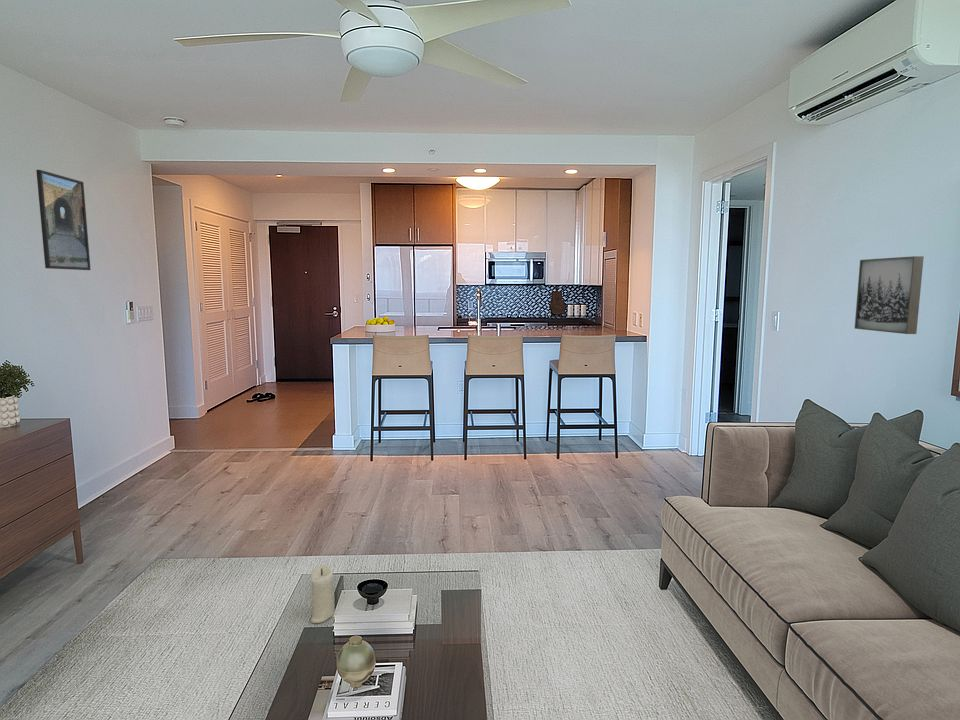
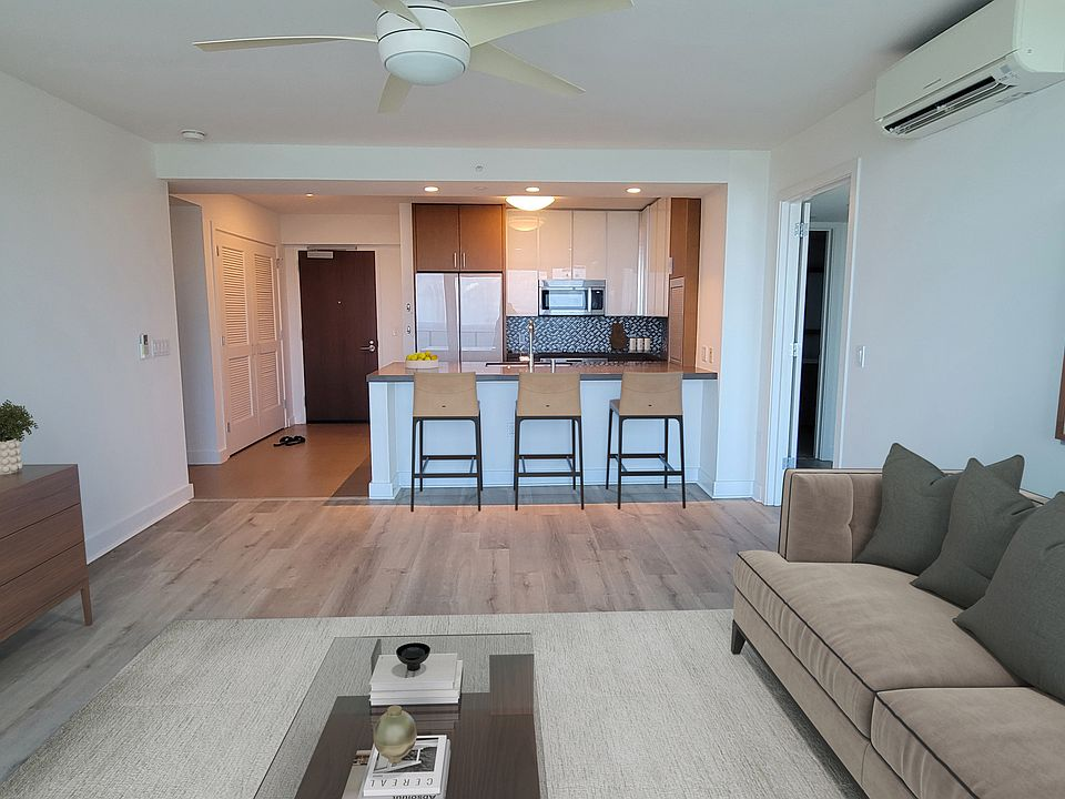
- candle (321, 592)
- wall art (886, 294)
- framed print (65, 223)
